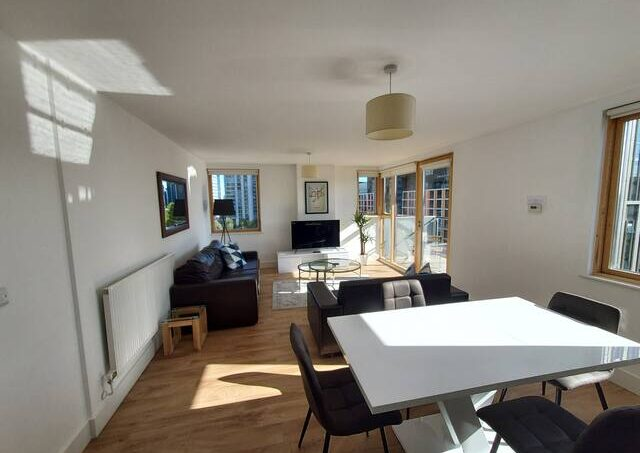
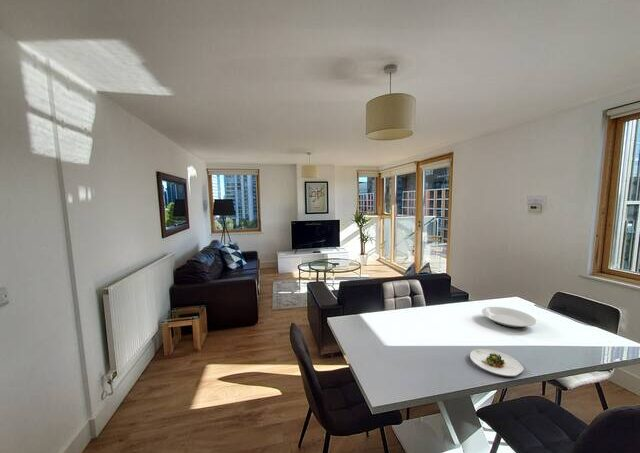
+ salad plate (494, 359)
+ plate (507, 318)
